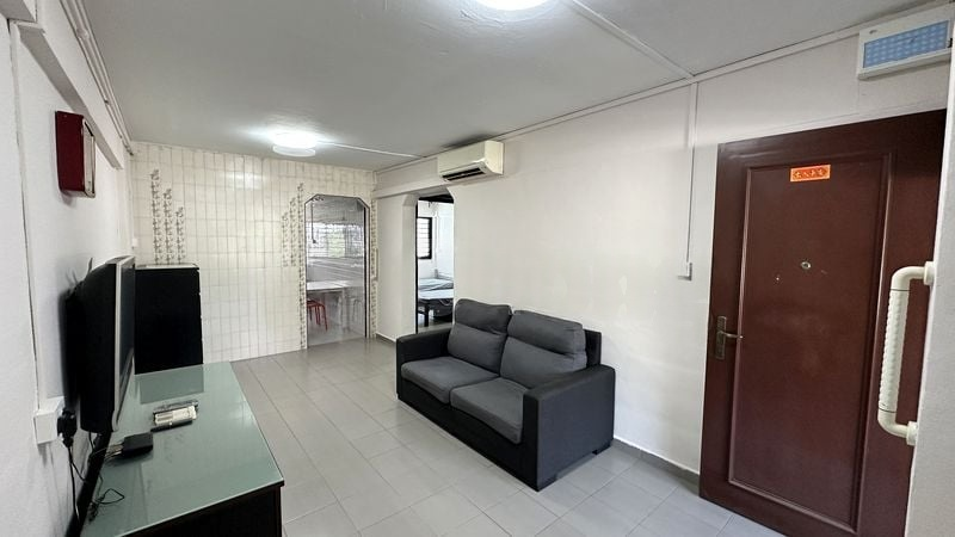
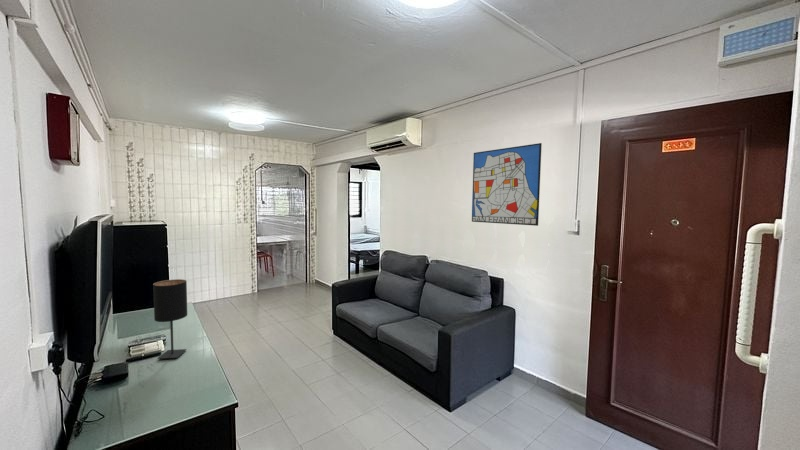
+ table lamp (171, 319)
+ wall art (503, 186)
